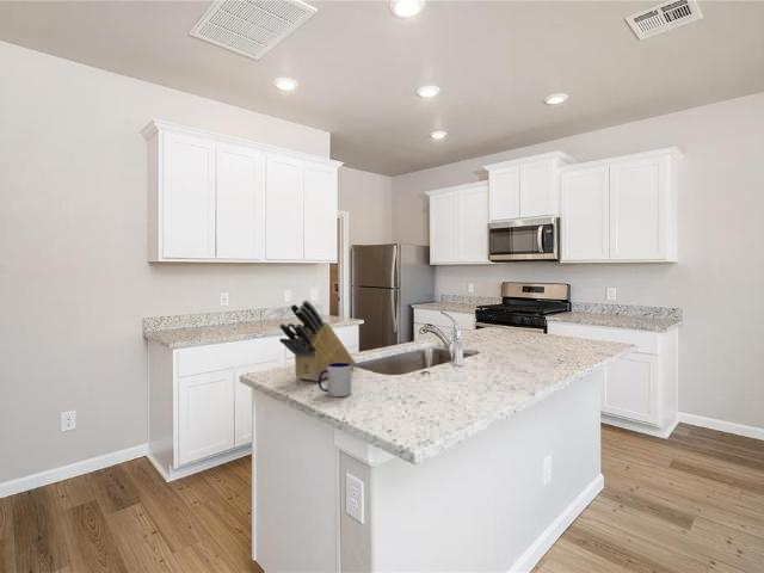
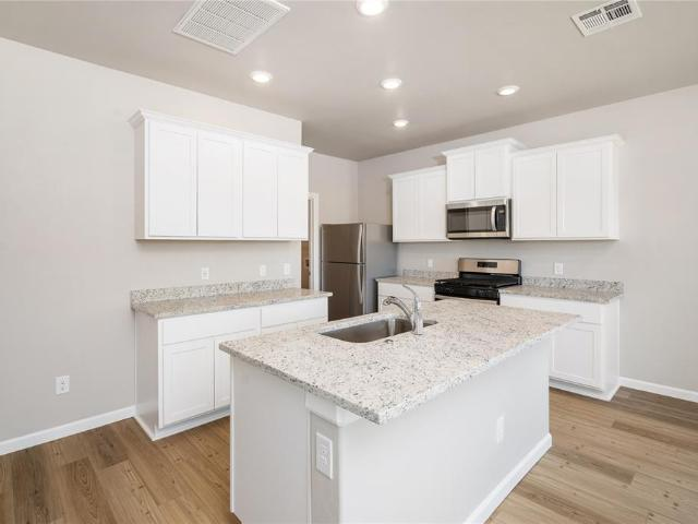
- knife block (319, 338)
- mug (334, 380)
